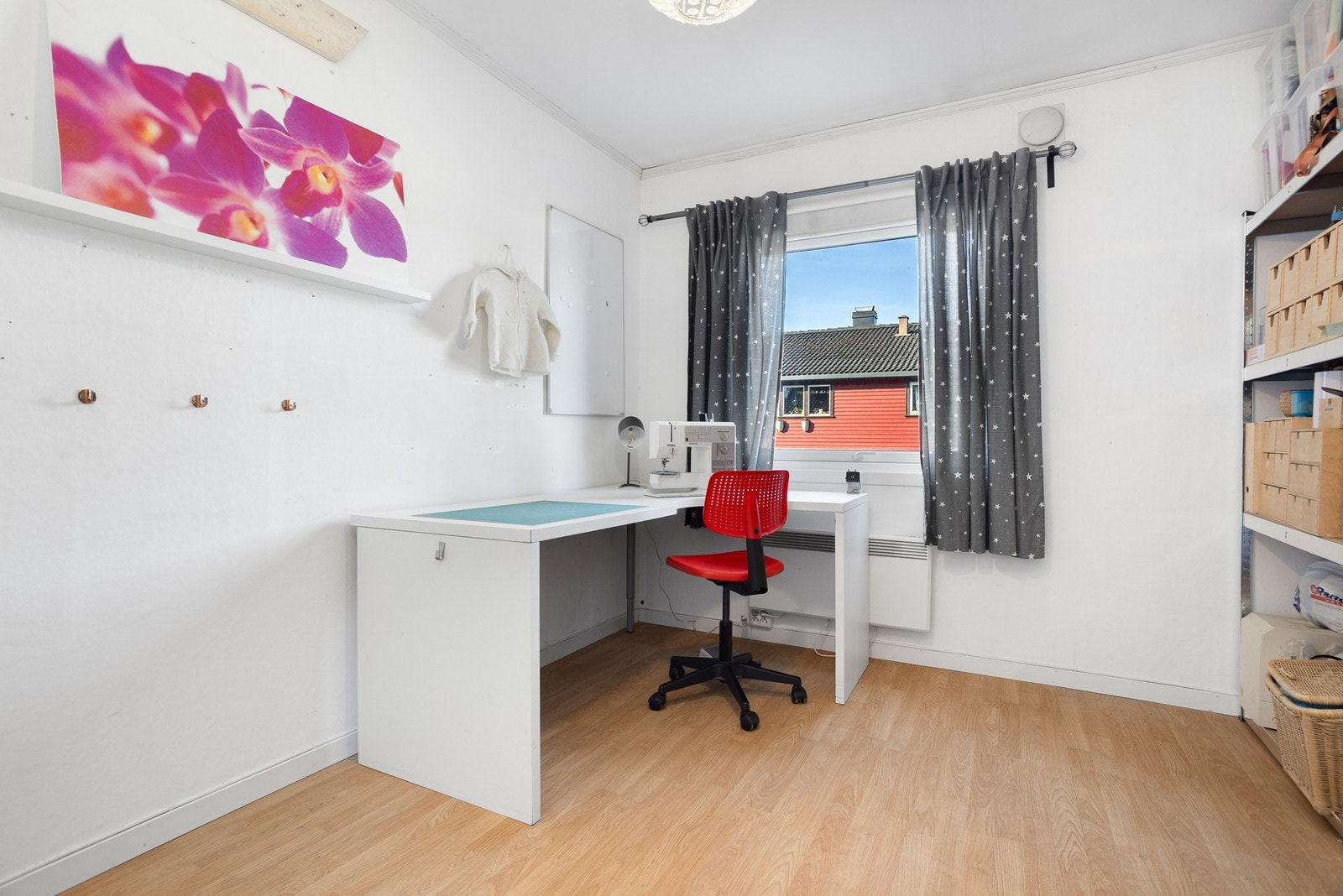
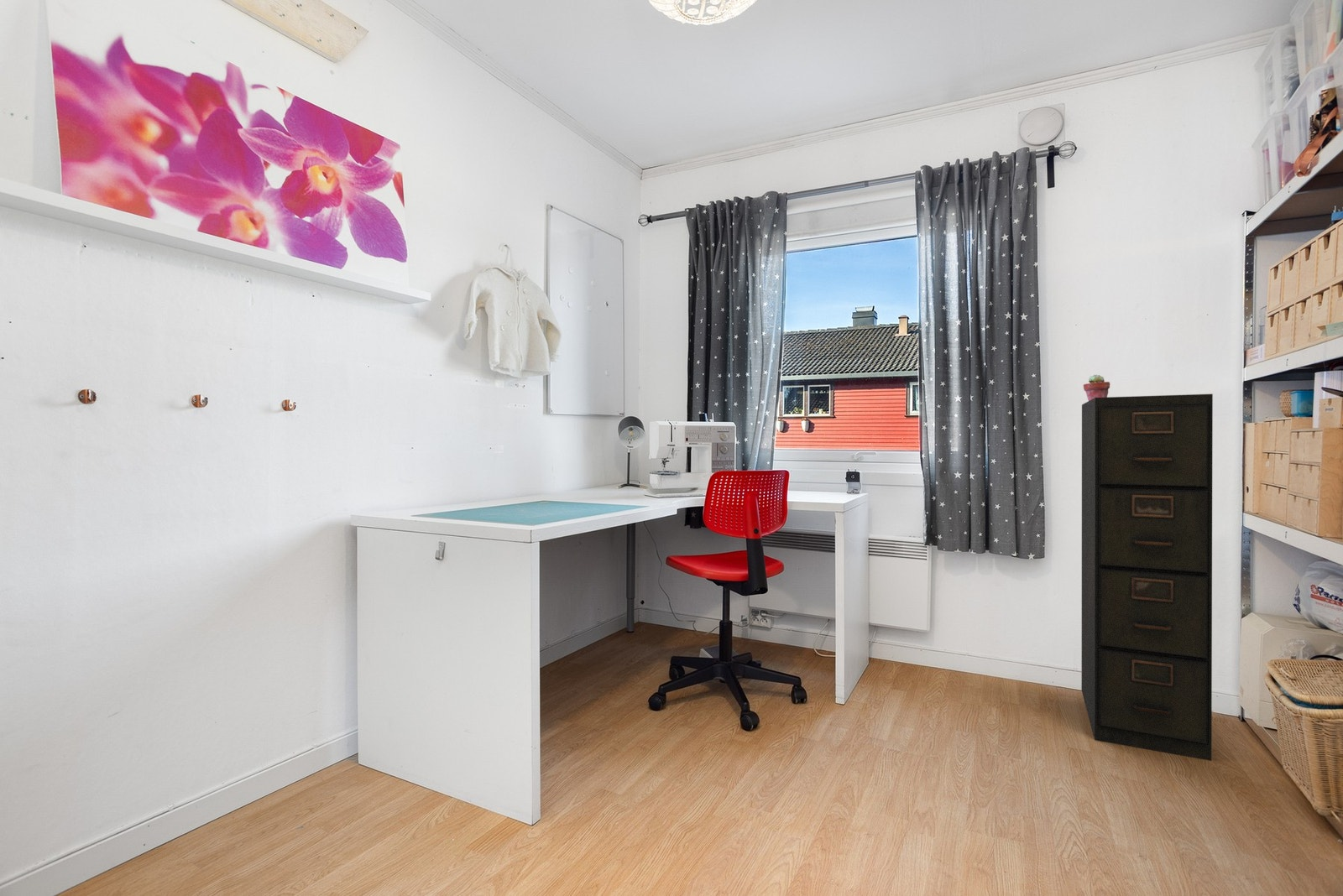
+ potted succulent (1096, 388)
+ filing cabinet (1139, 561)
